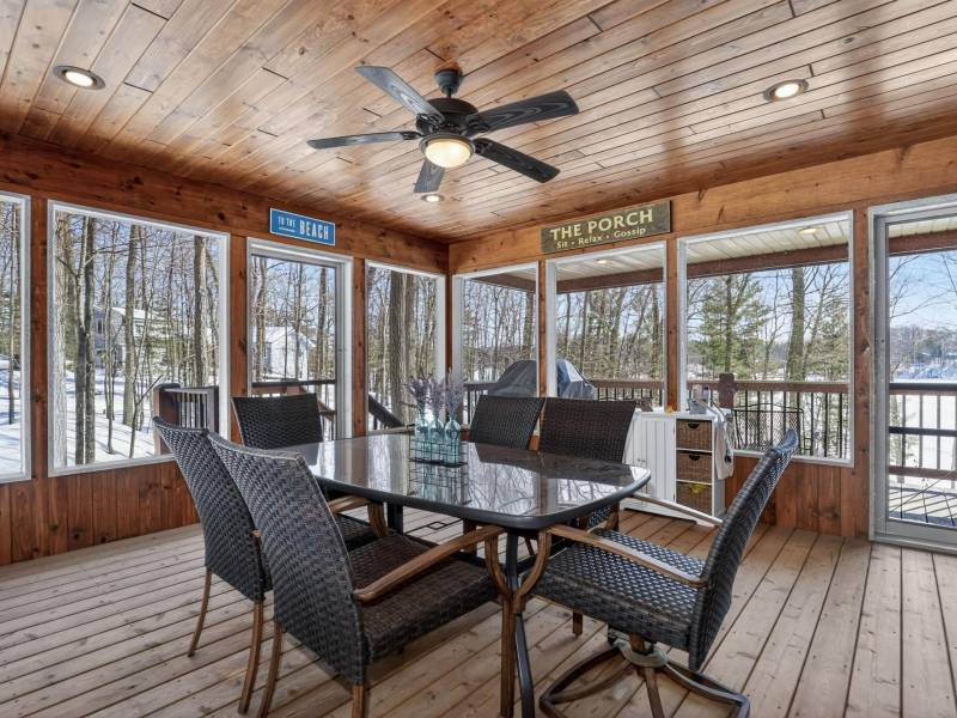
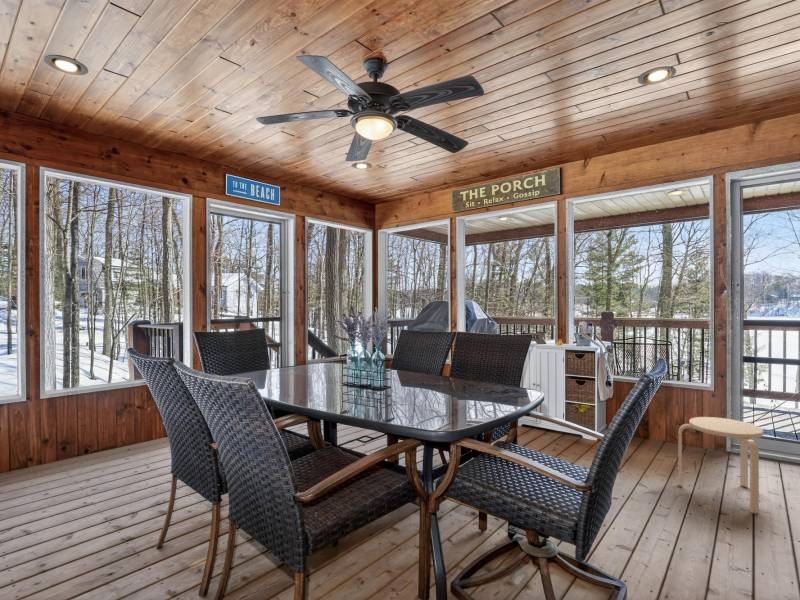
+ stool (740, 458)
